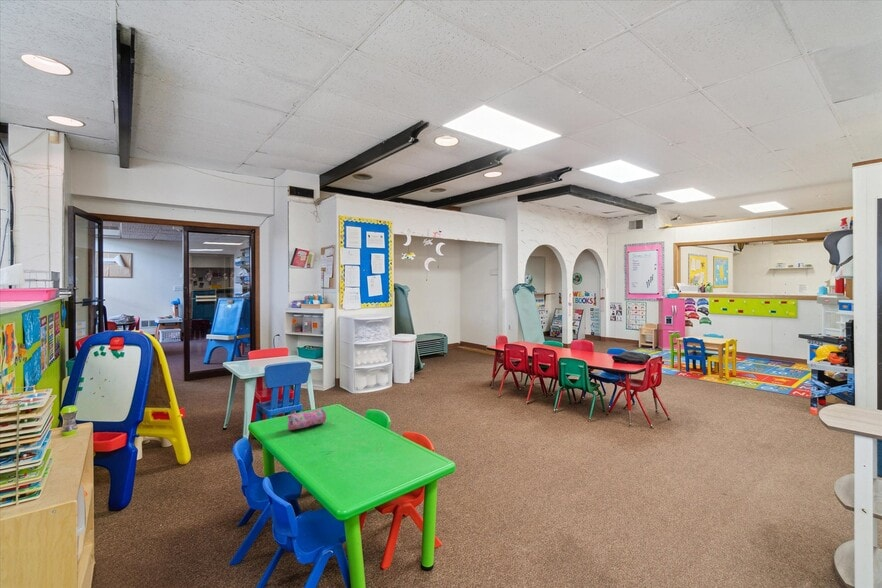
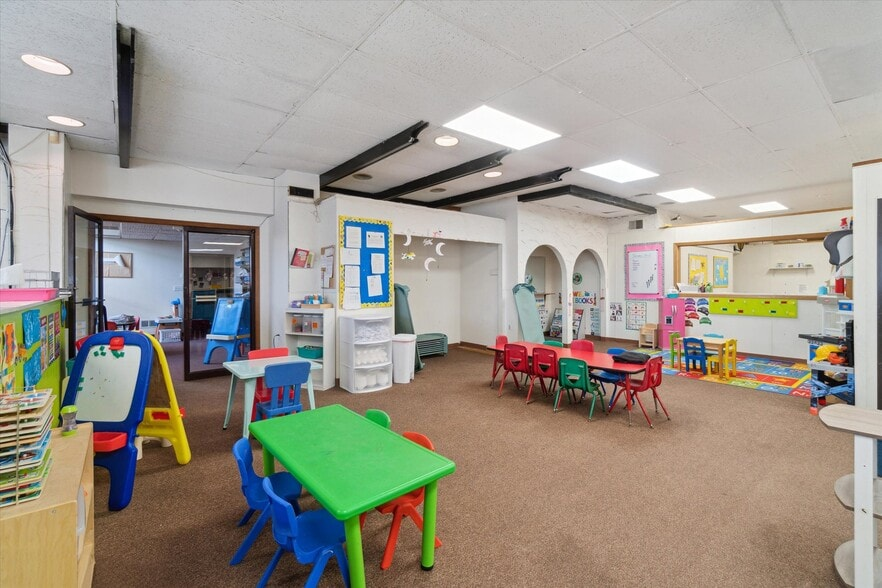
- pencil case (306, 418)
